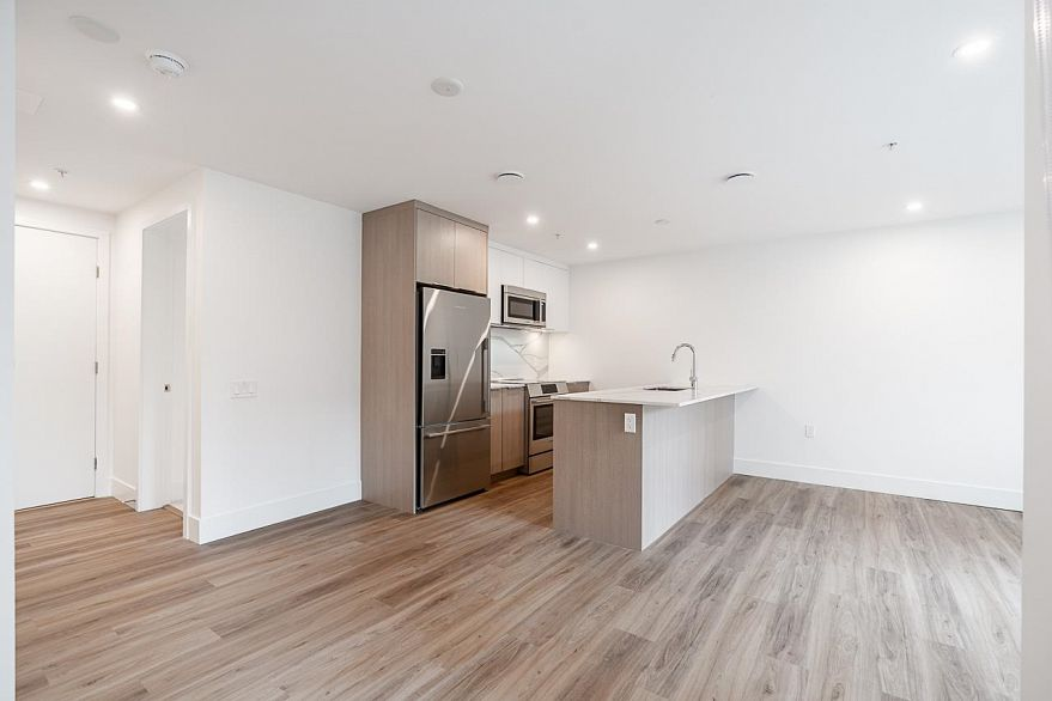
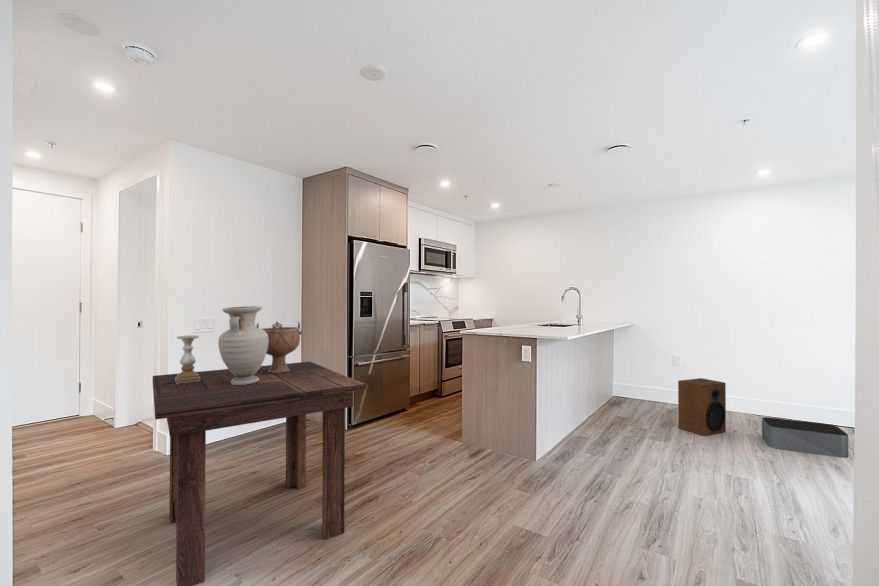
+ vase (244, 344)
+ dining table (249, 423)
+ speaker (702, 405)
+ storage bin (802, 436)
+ candle holder (187, 358)
+ decorative bowl (278, 346)
